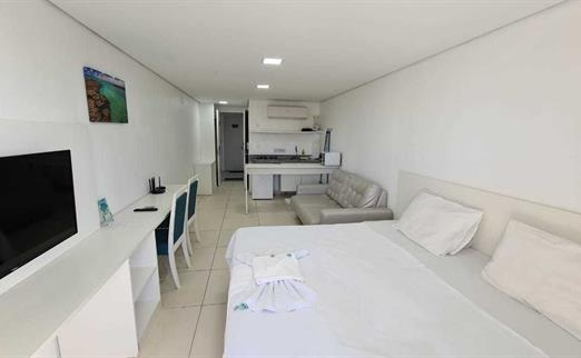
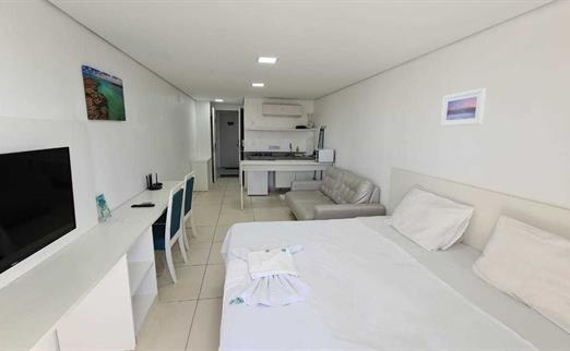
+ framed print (461, 109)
